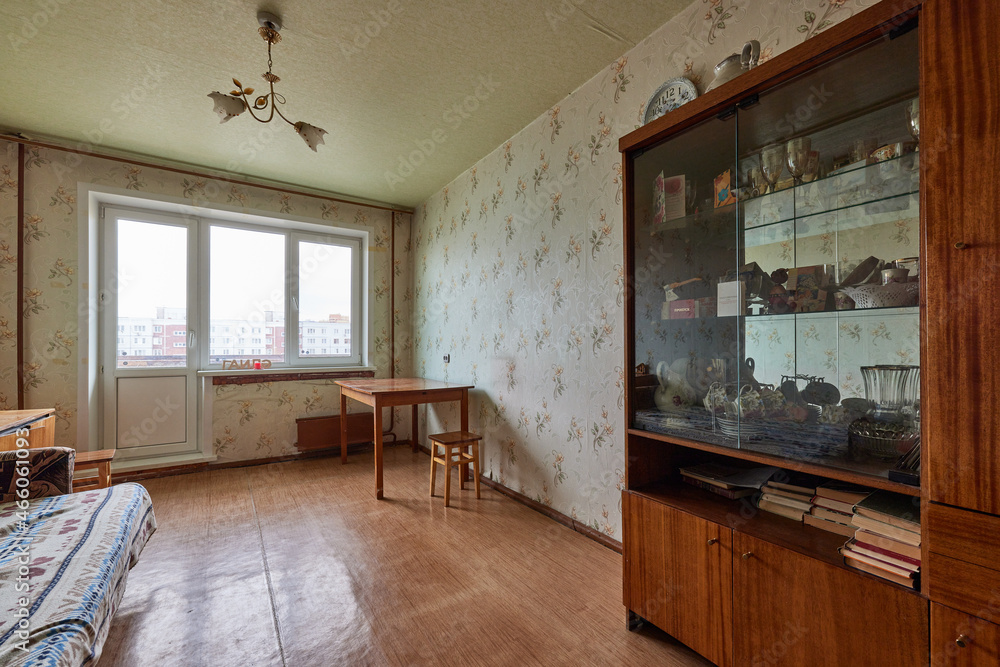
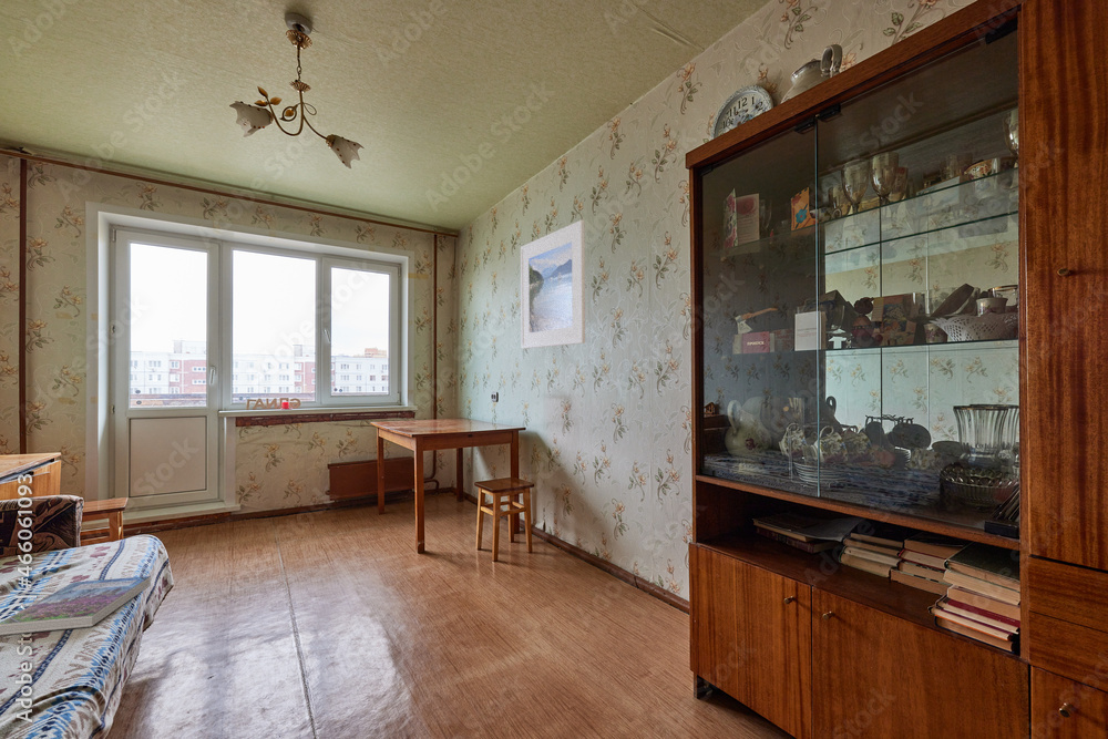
+ book (81, 603)
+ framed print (550, 290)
